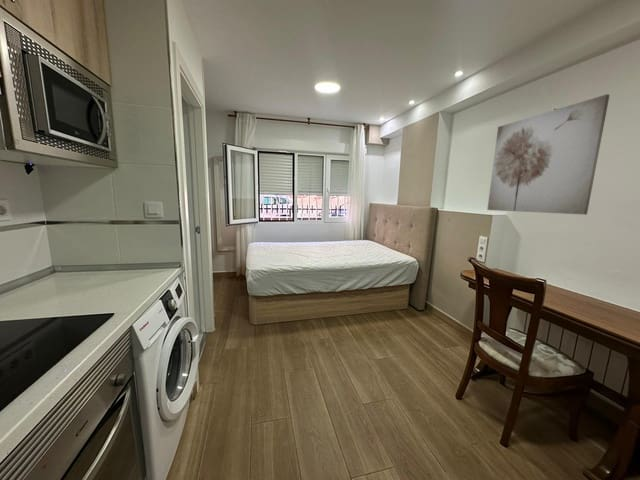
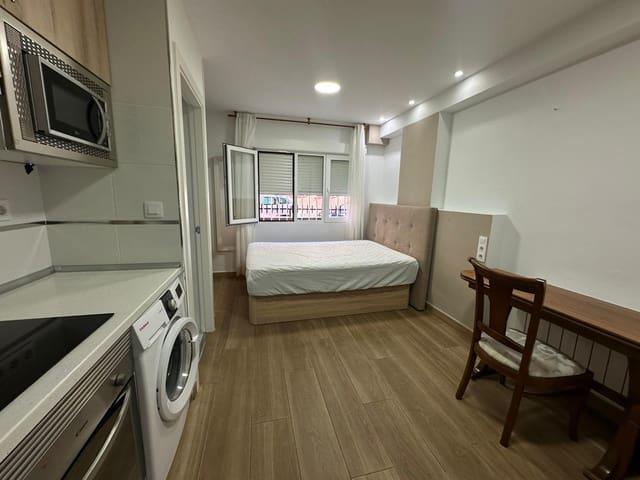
- wall art (535, 164)
